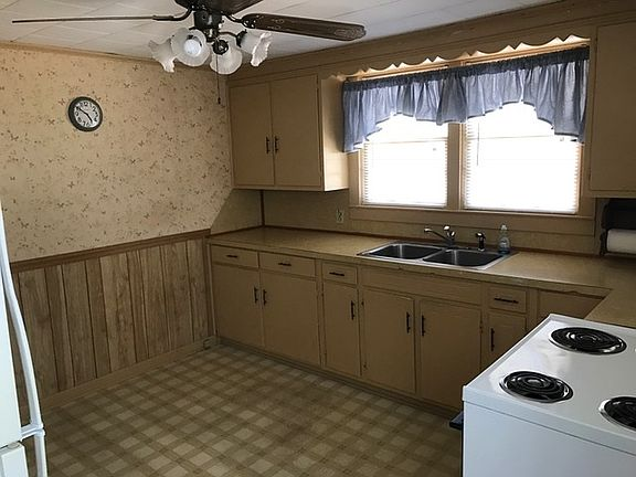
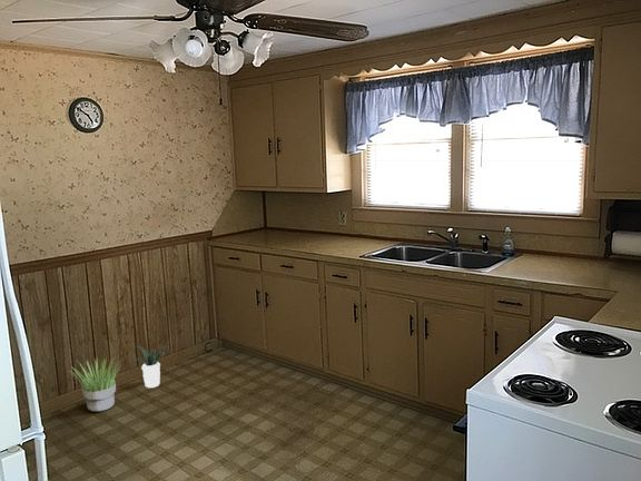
+ potted plant (149, 366)
+ potted plant (98, 386)
